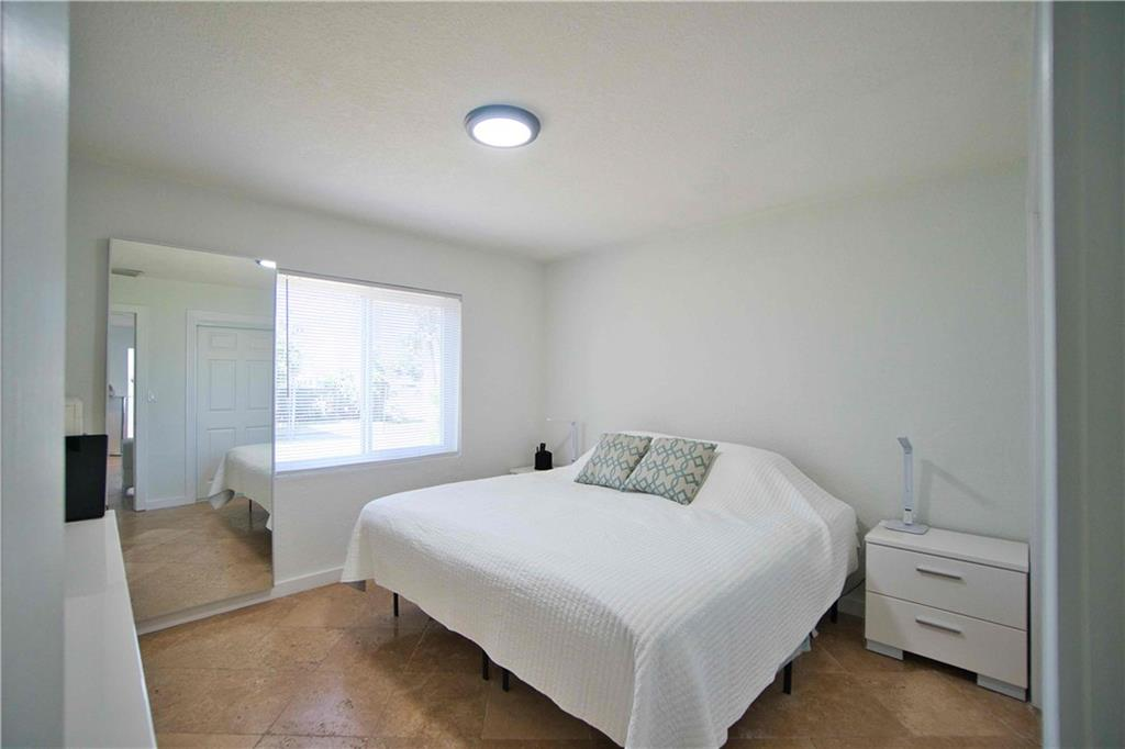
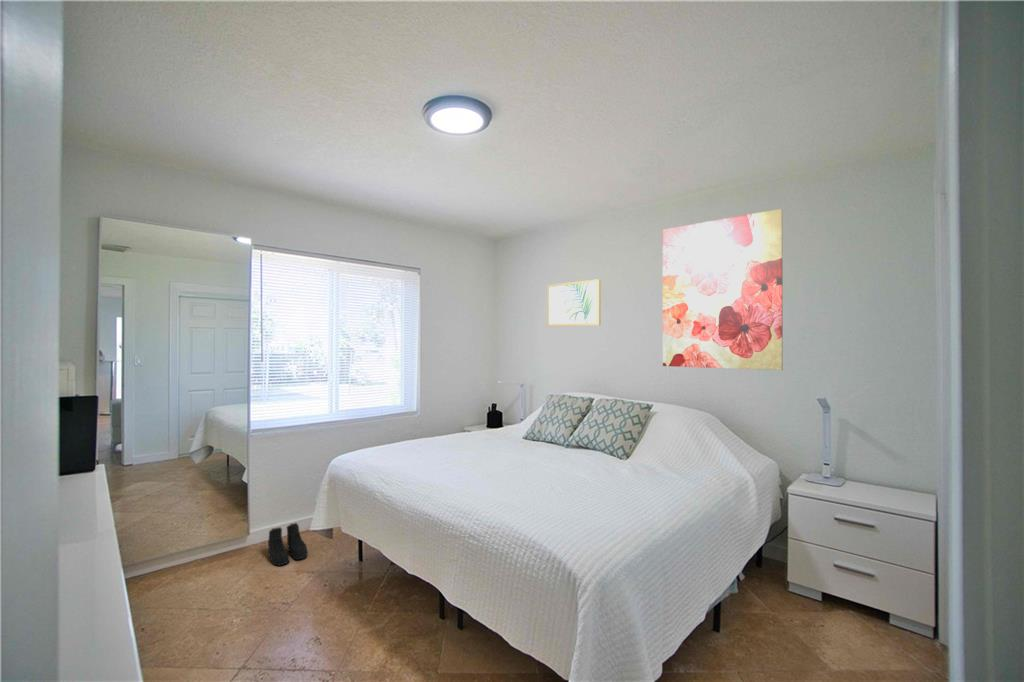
+ wall art (572, 304)
+ wall art (717, 294)
+ boots (287, 541)
